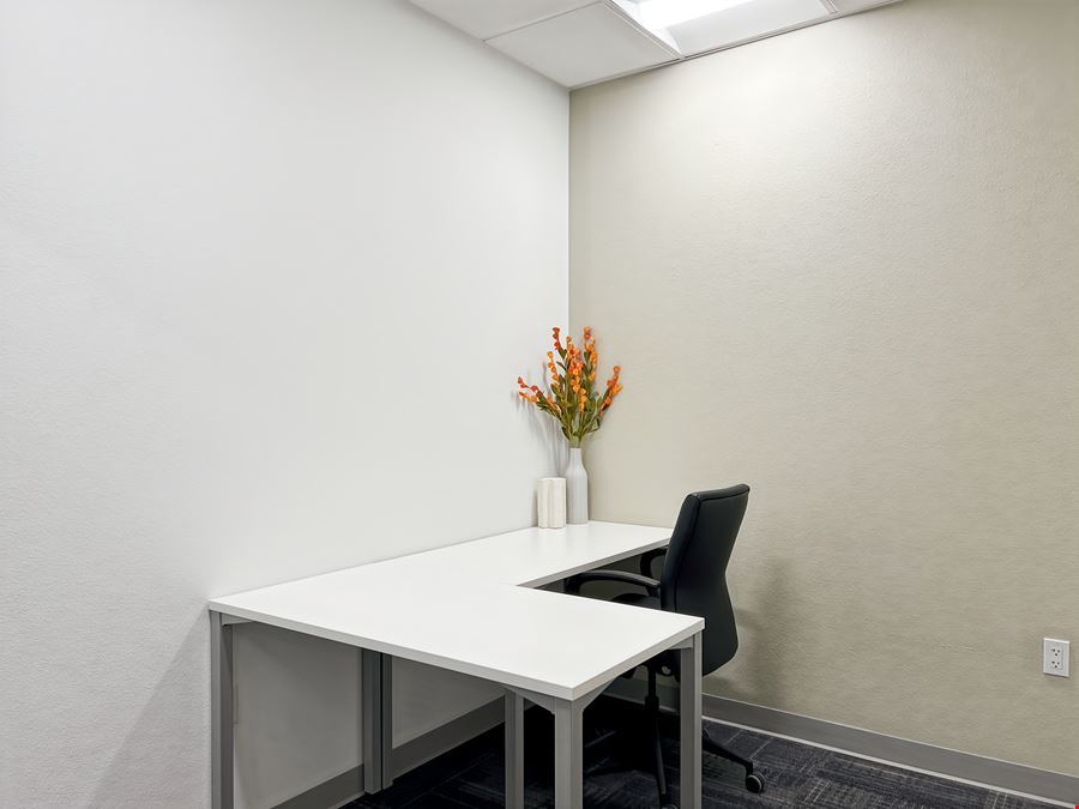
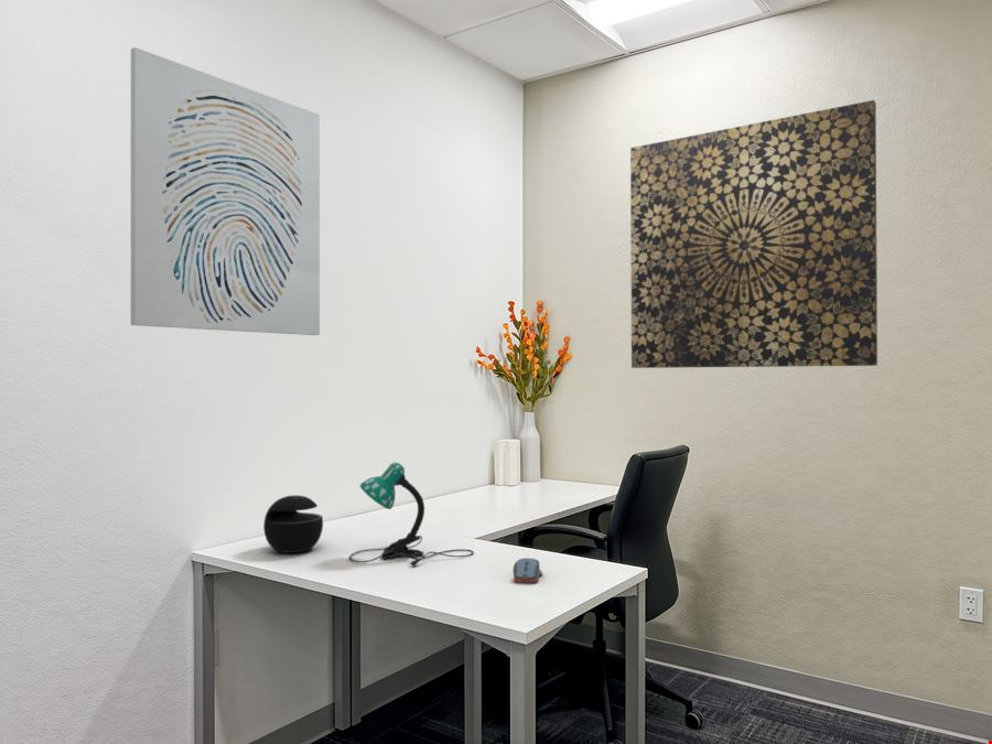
+ computer mouse (527, 568)
+ desk lamp (417, 513)
+ wall art (235, 207)
+ speaker (293, 522)
+ wall art (743, 247)
